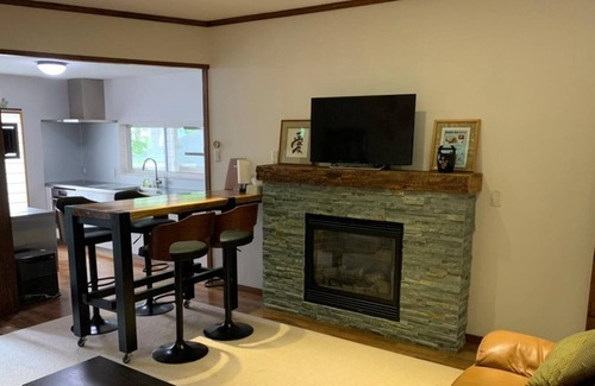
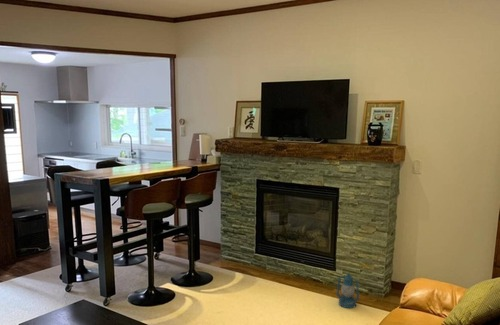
+ lantern (348, 287)
